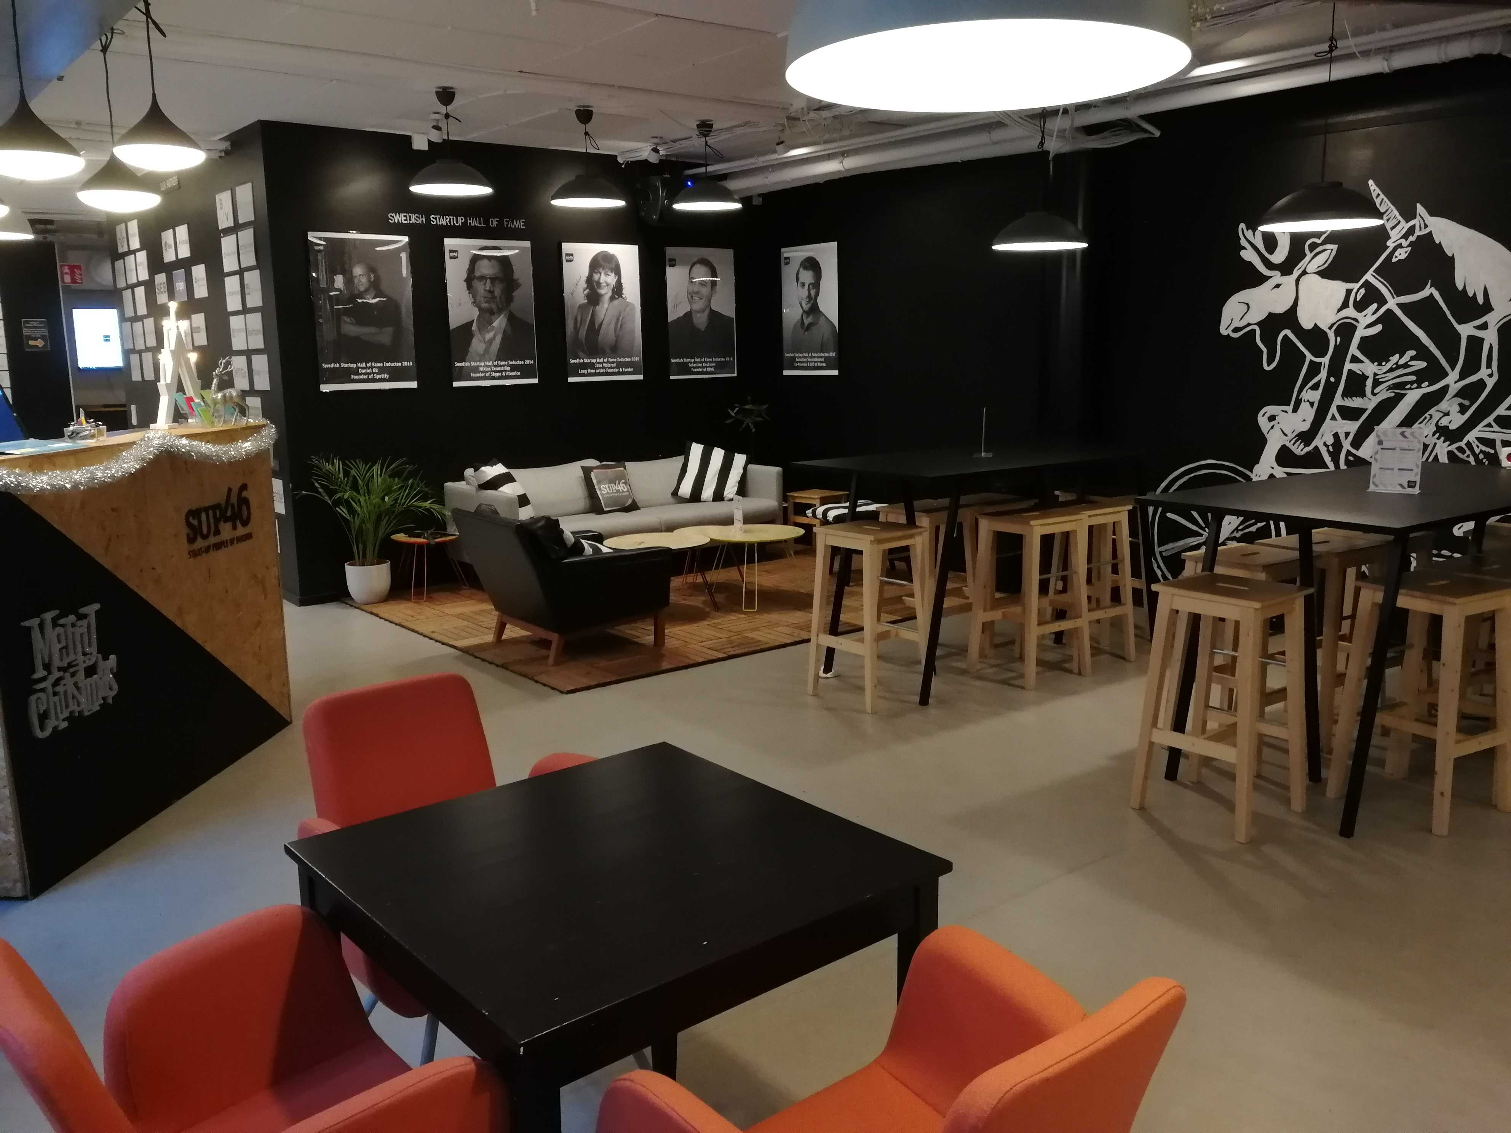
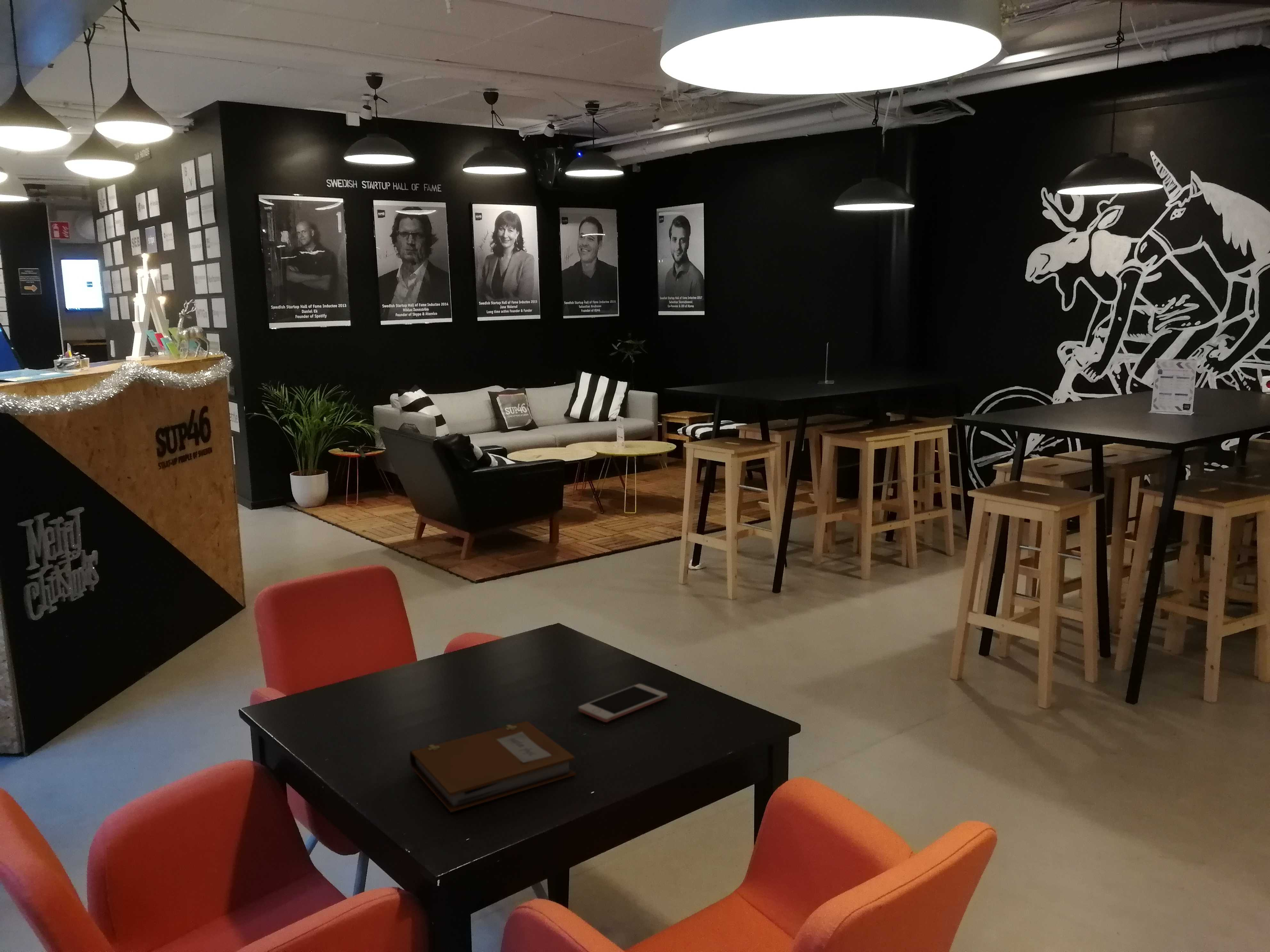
+ cell phone (623, 702)
+ notebook (494, 761)
